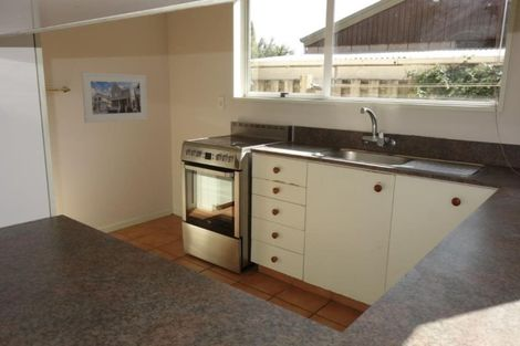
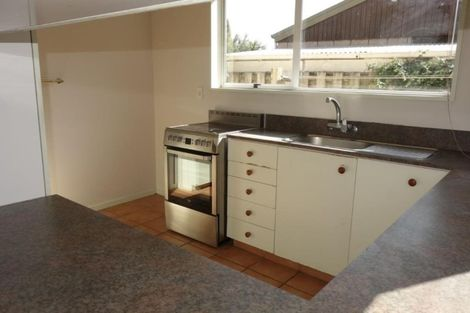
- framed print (116, 97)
